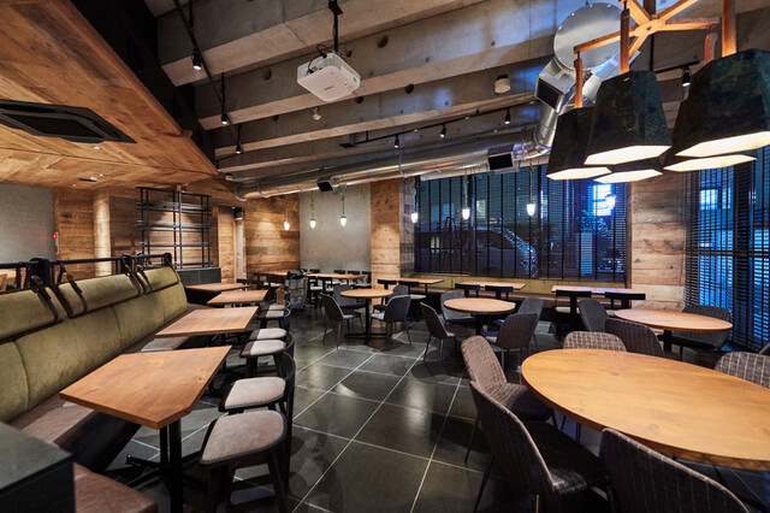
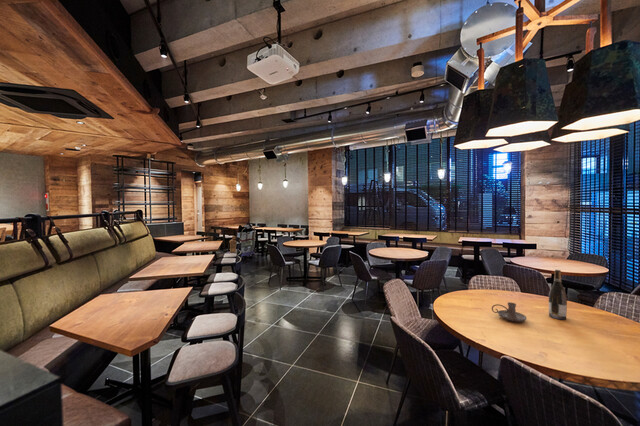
+ wine bottle (557, 293)
+ candle holder (508, 310)
